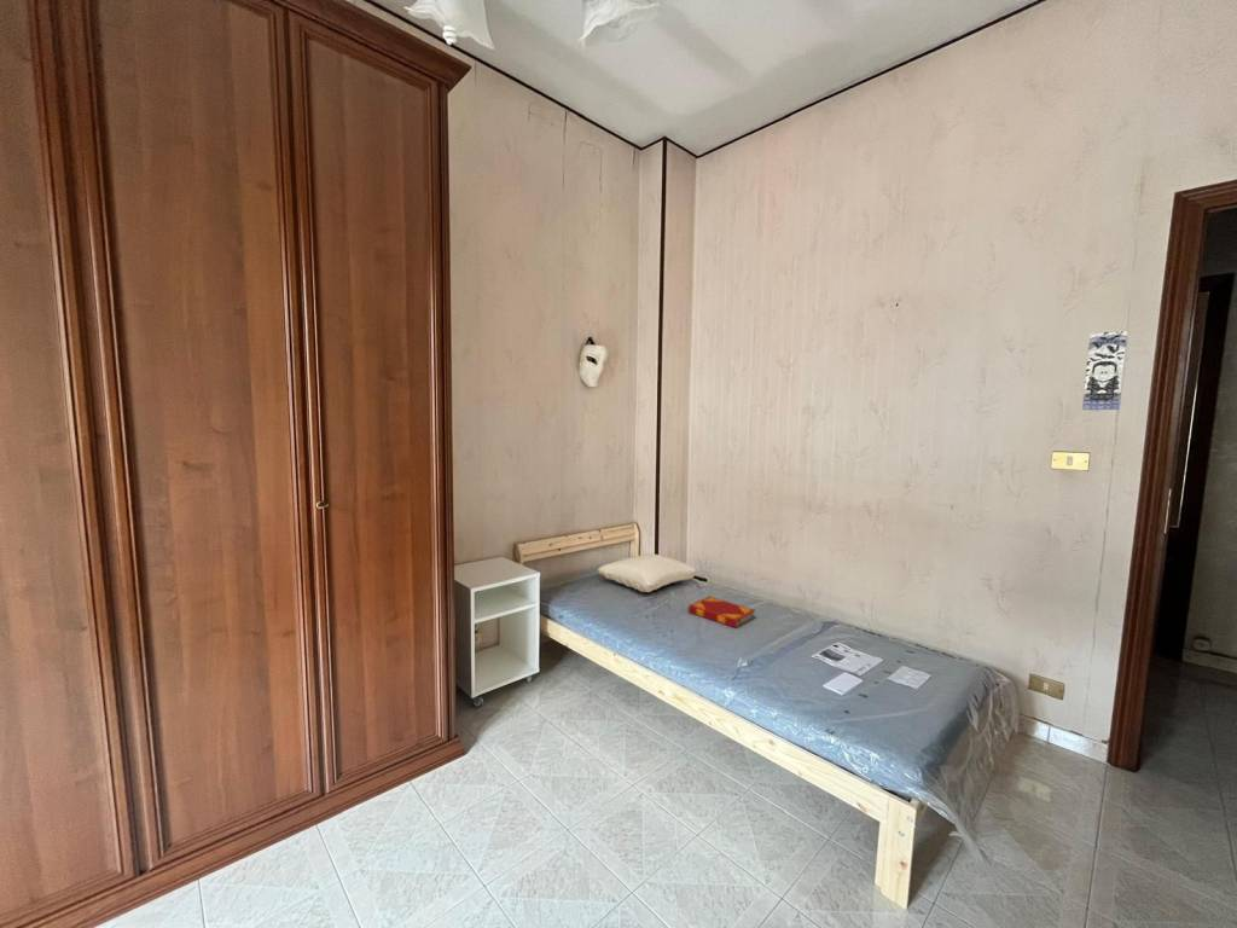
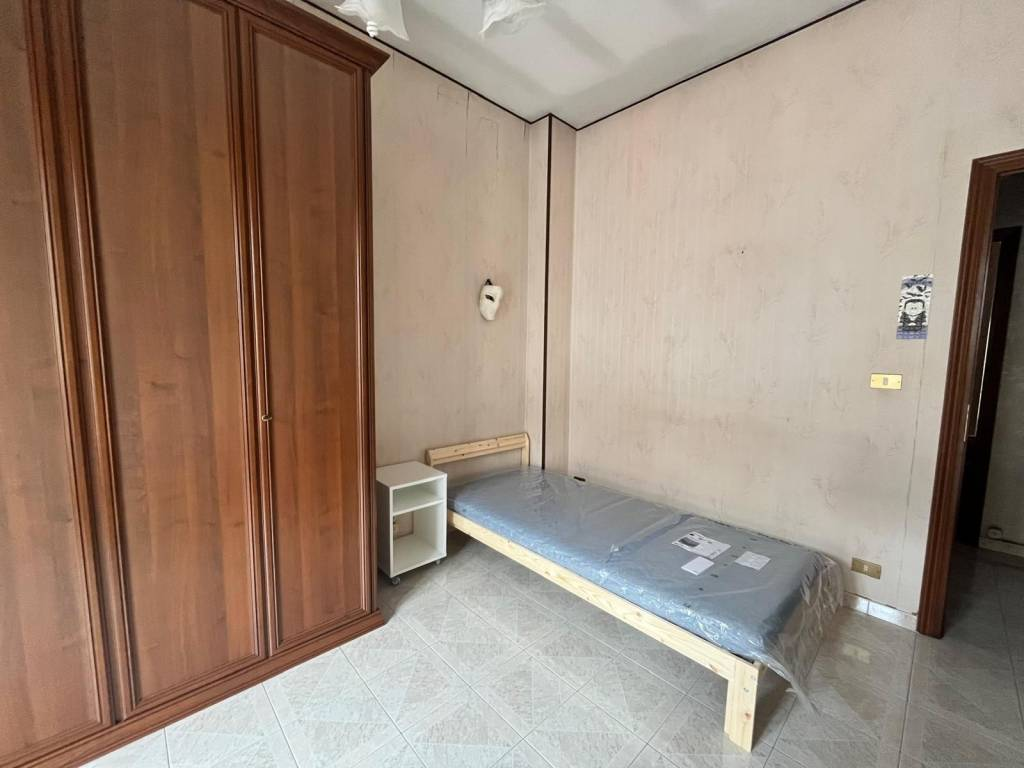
- pillow (646, 572)
- hardback book (721, 610)
